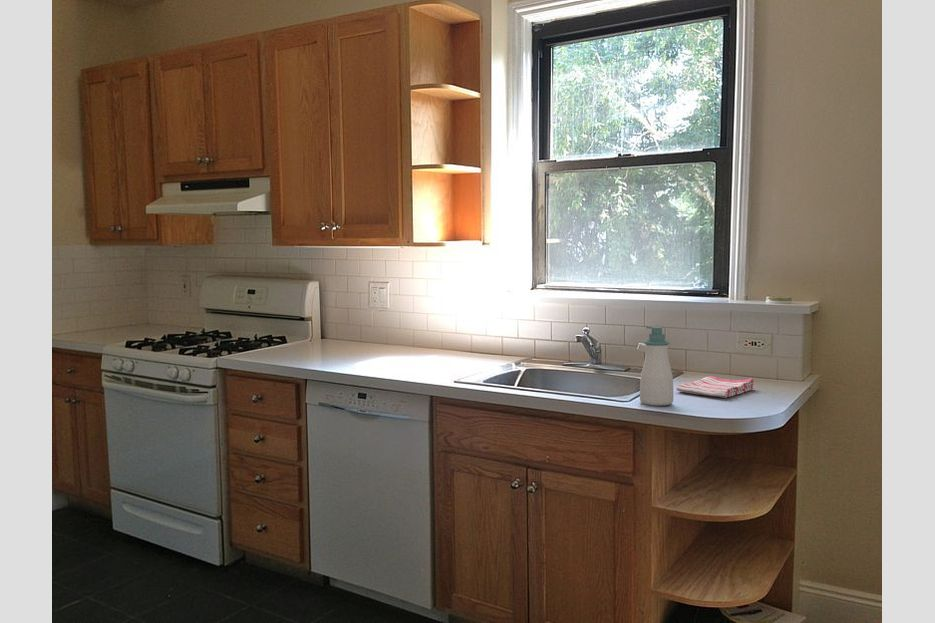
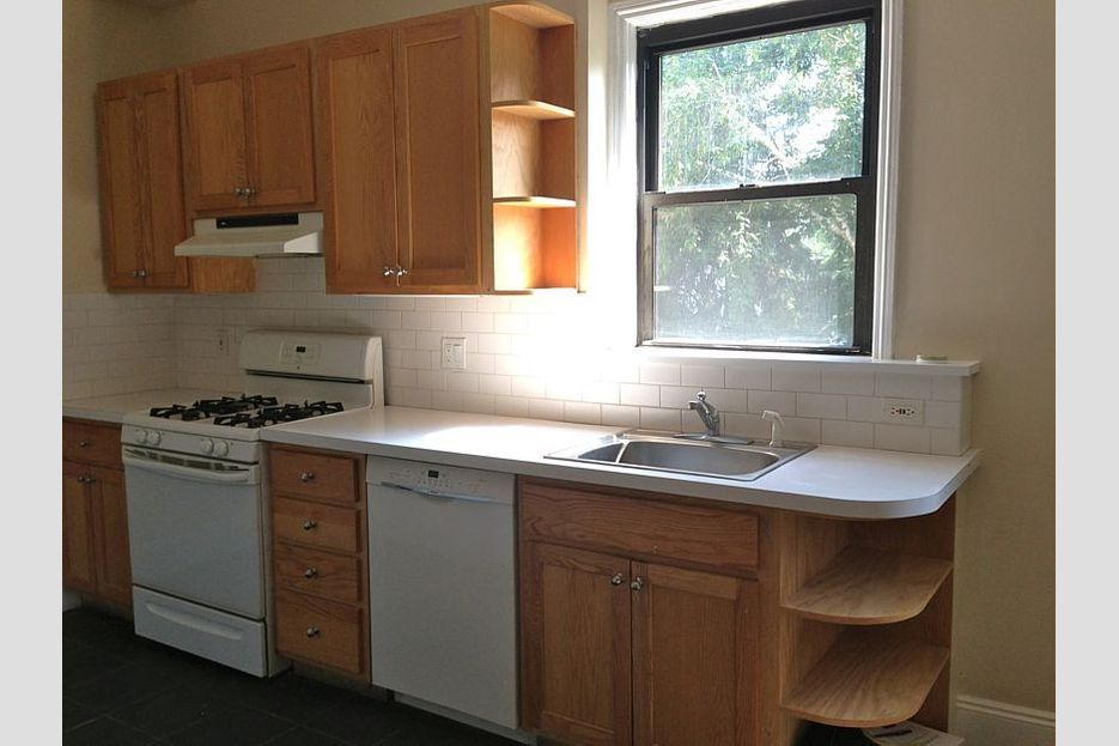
- soap bottle (656, 365)
- dish towel (715, 385)
